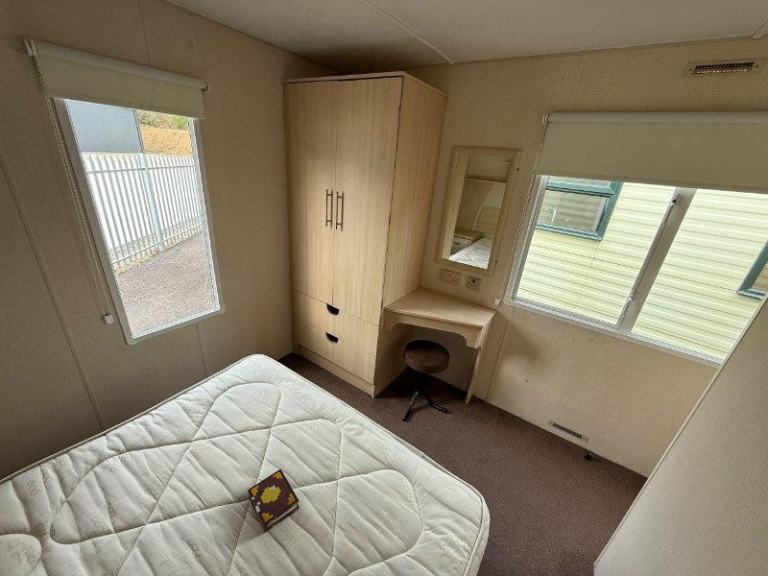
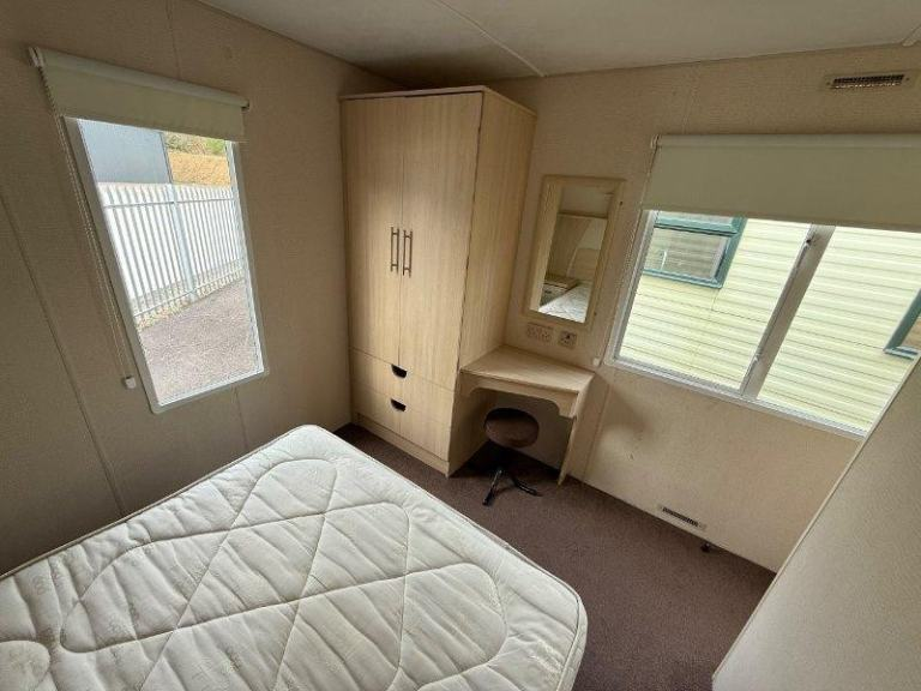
- book (273, 498)
